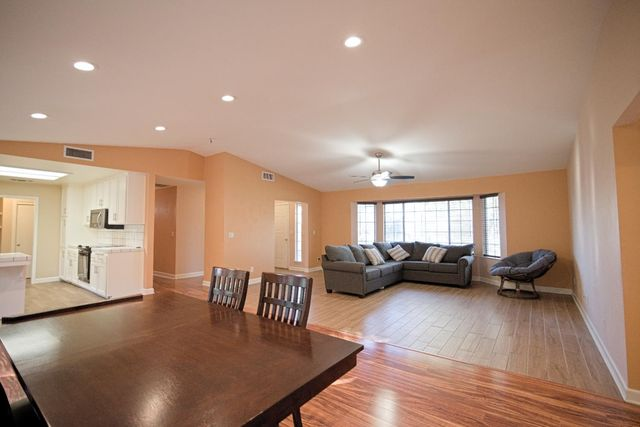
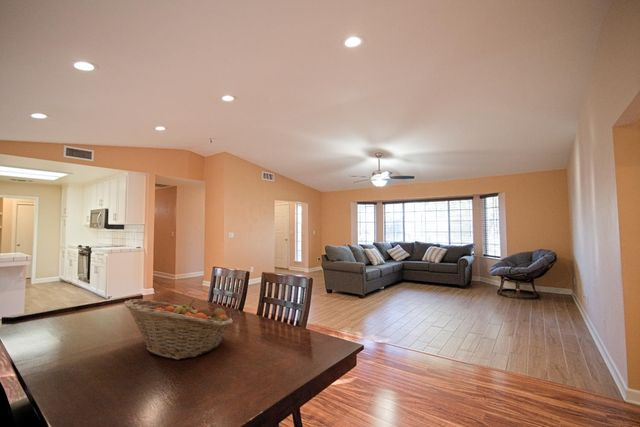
+ fruit basket (179, 321)
